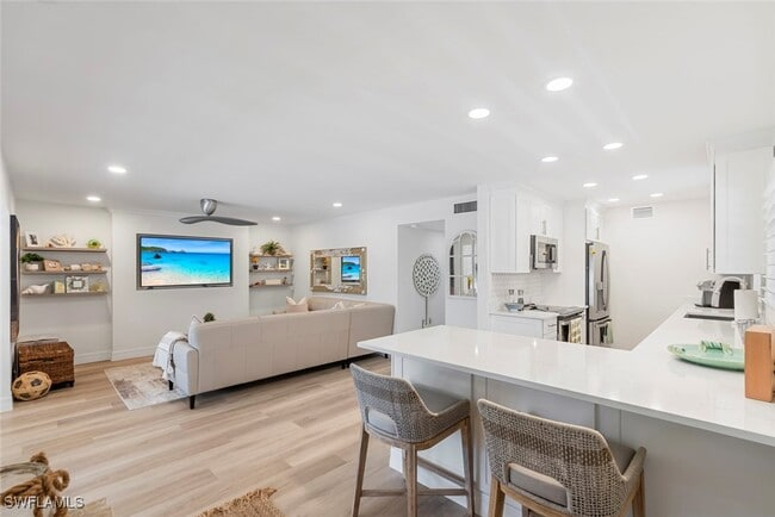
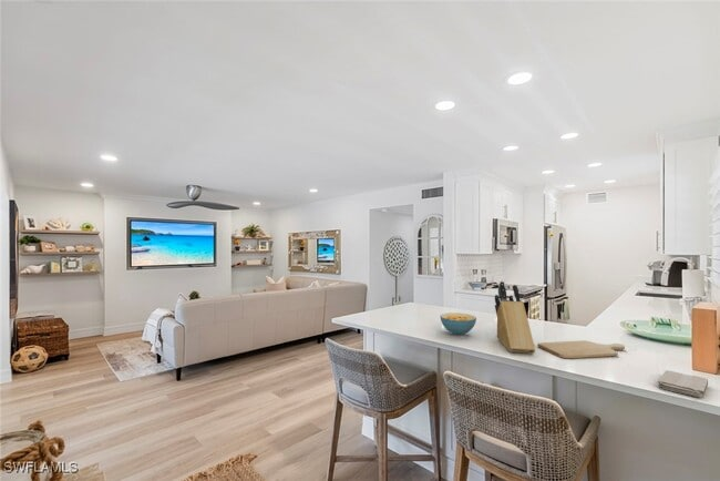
+ washcloth (682, 382)
+ chopping board (586, 348)
+ knife block (512, 314)
+ cereal bowl (457, 325)
